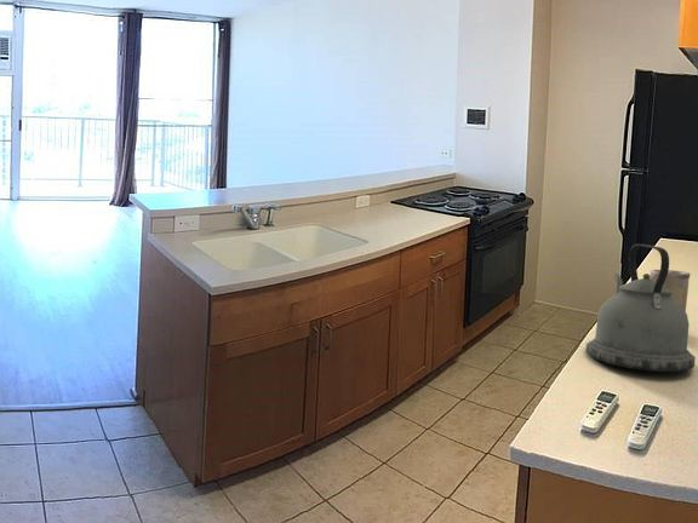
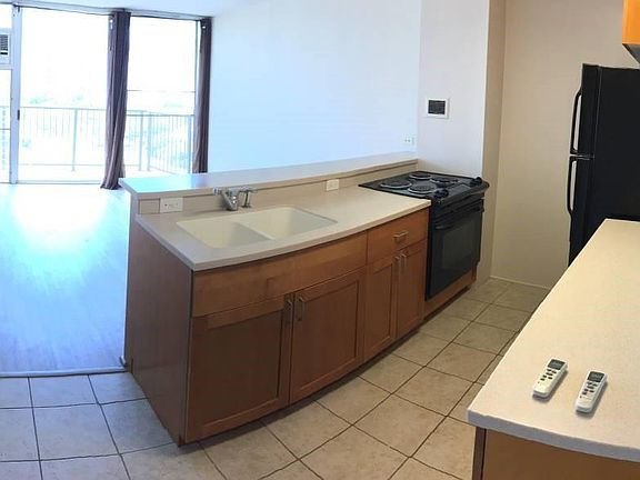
- mug (671, 297)
- kettle (637, 301)
